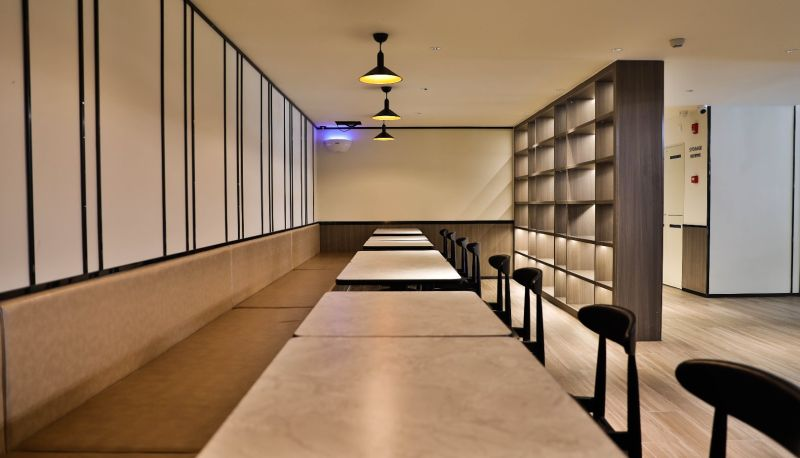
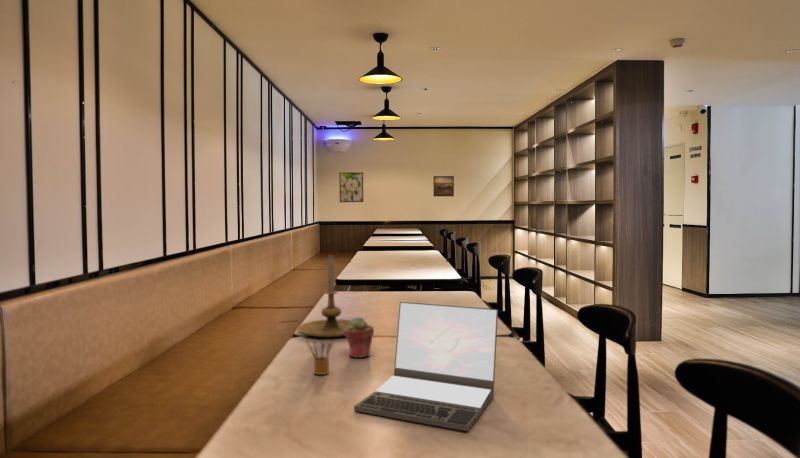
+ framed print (351, 187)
+ potted succulent (359, 335)
+ pencil box (321, 355)
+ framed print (443, 186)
+ laptop (429, 357)
+ candle holder (331, 293)
